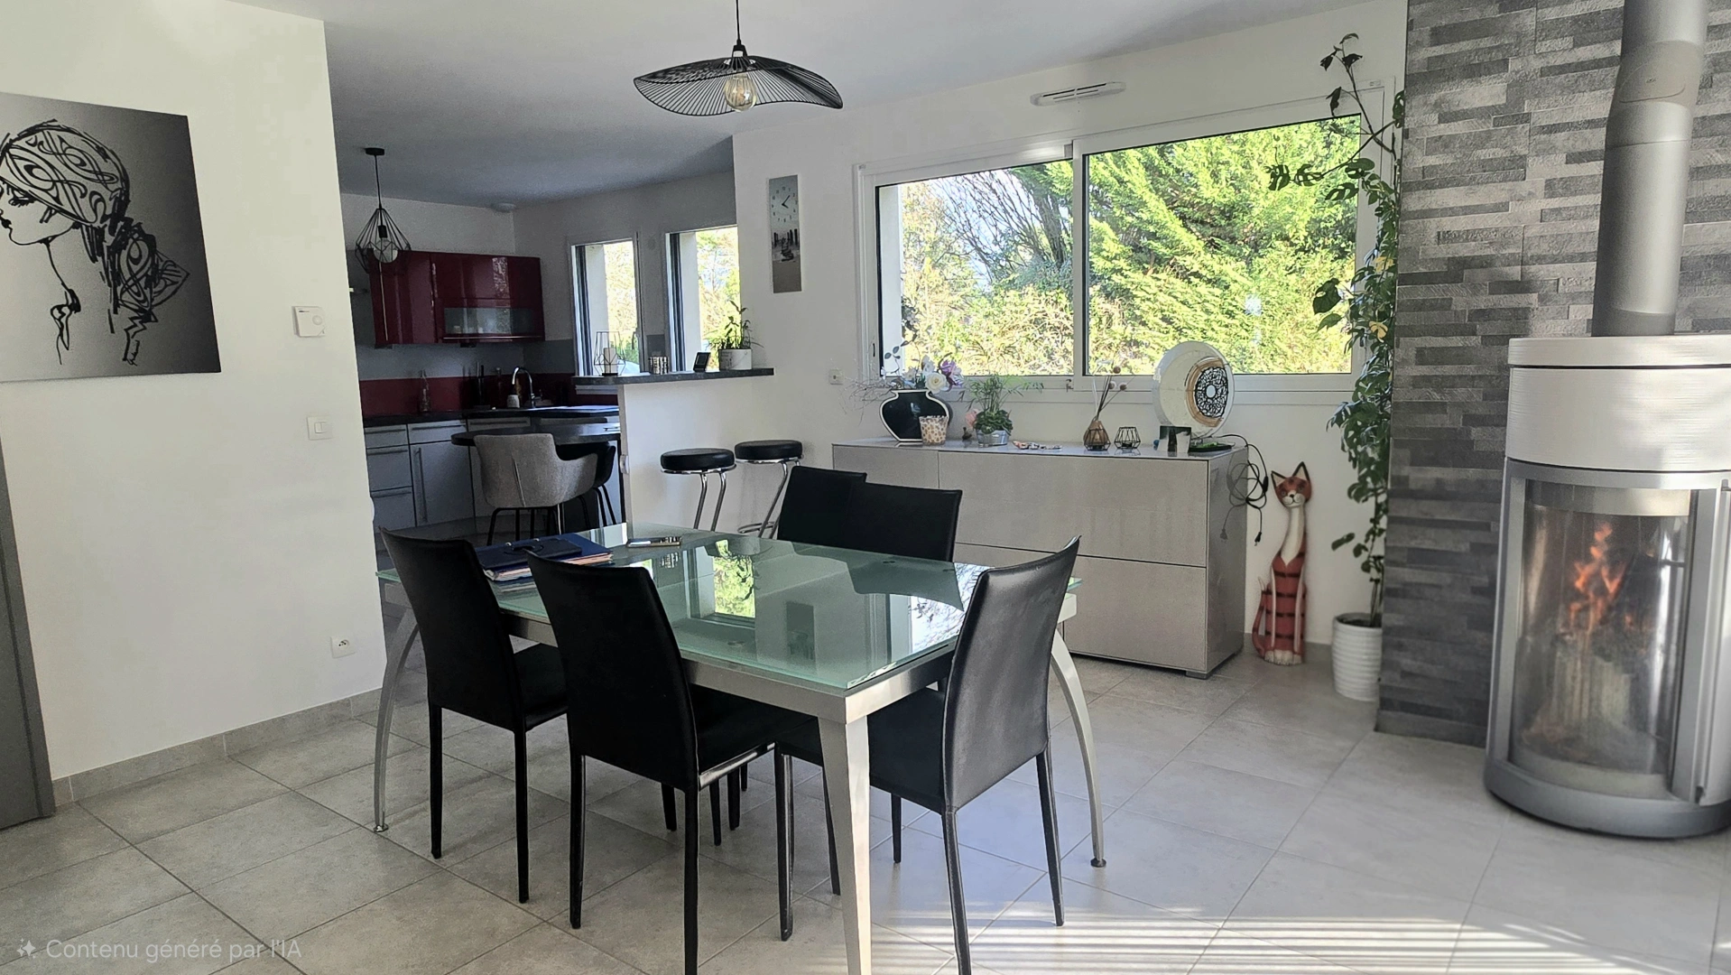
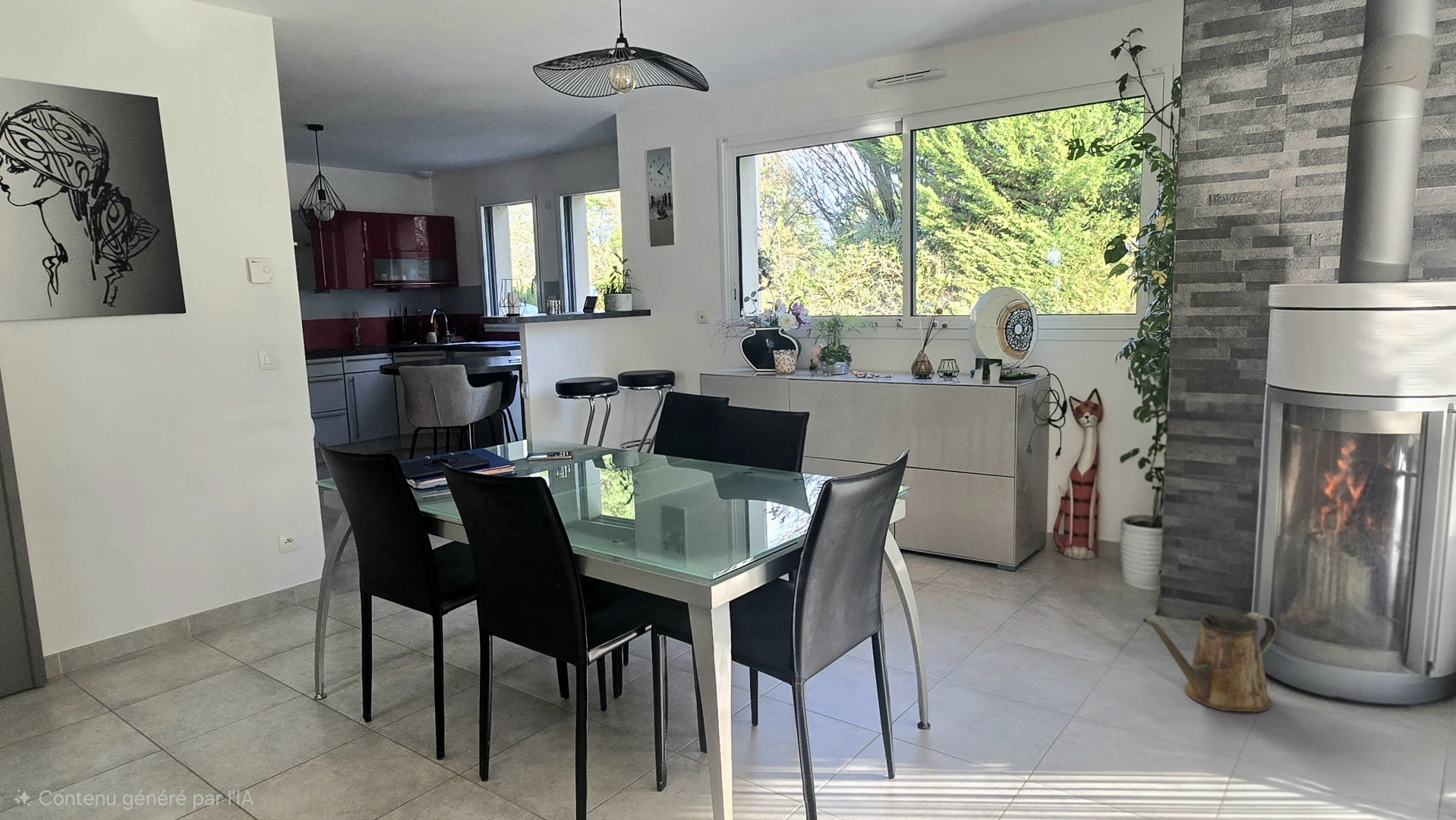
+ watering can (1209, 654)
